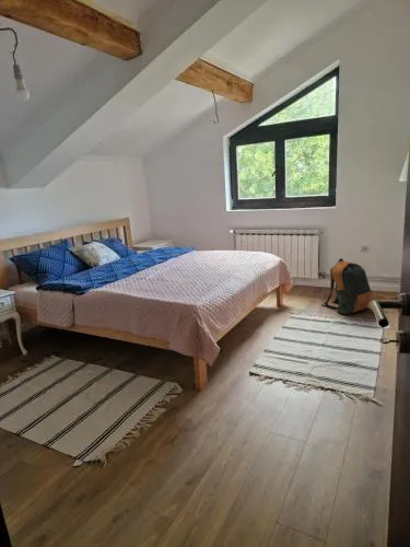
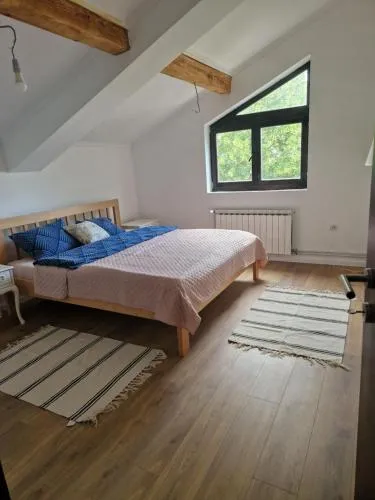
- backpack (347, 284)
